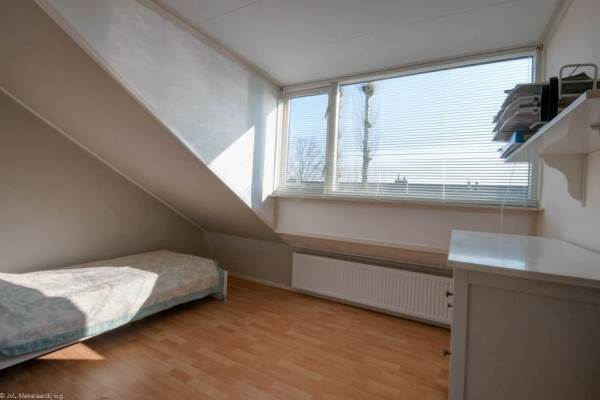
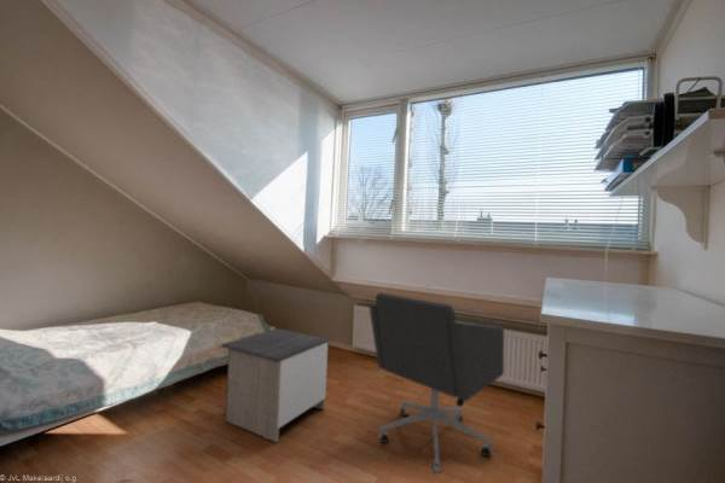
+ nightstand (276, 377)
+ office chair (435, 366)
